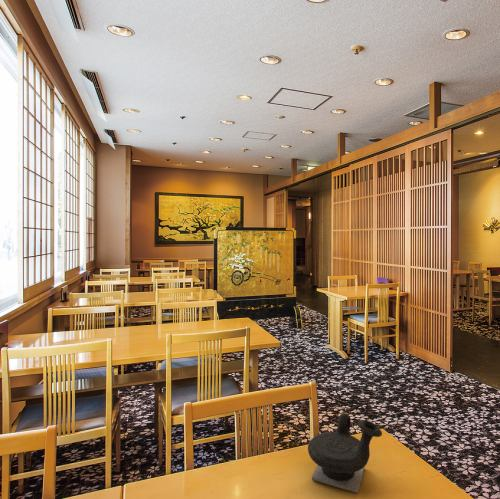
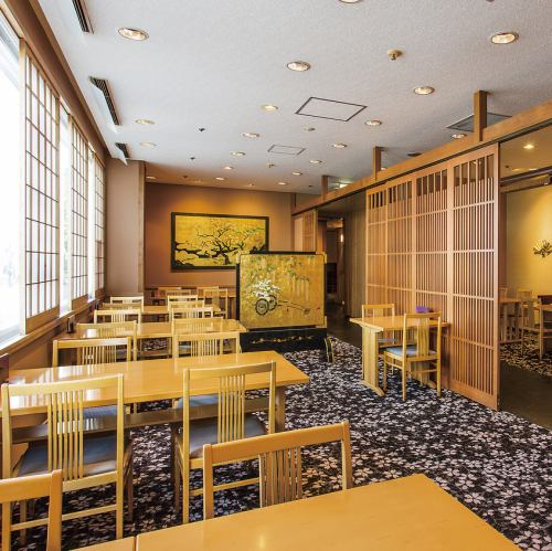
- teapot (345, 442)
